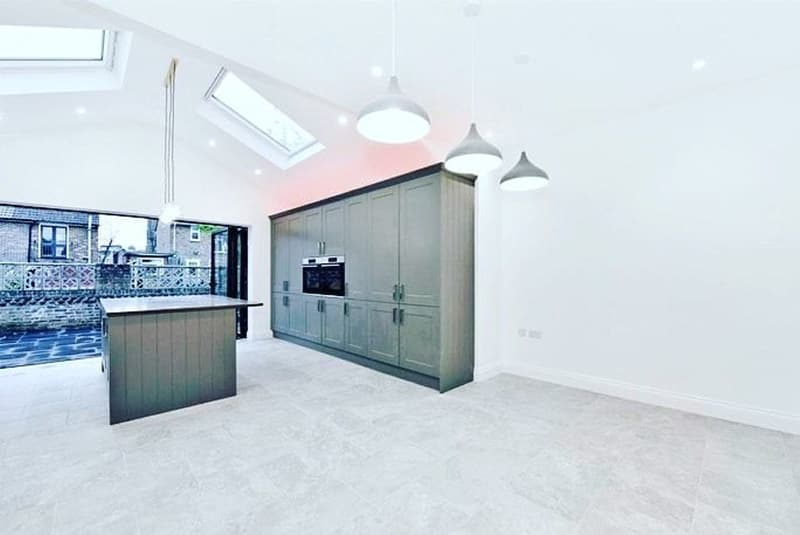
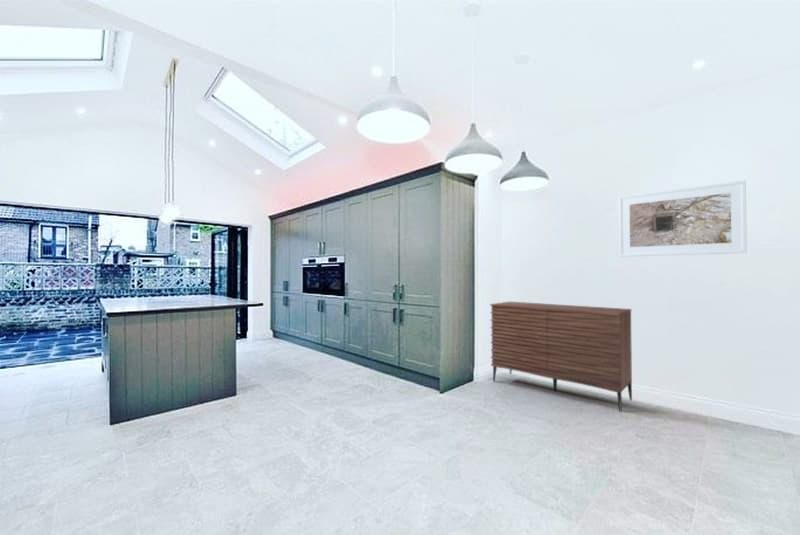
+ sideboard (555, 348)
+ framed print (676, 222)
